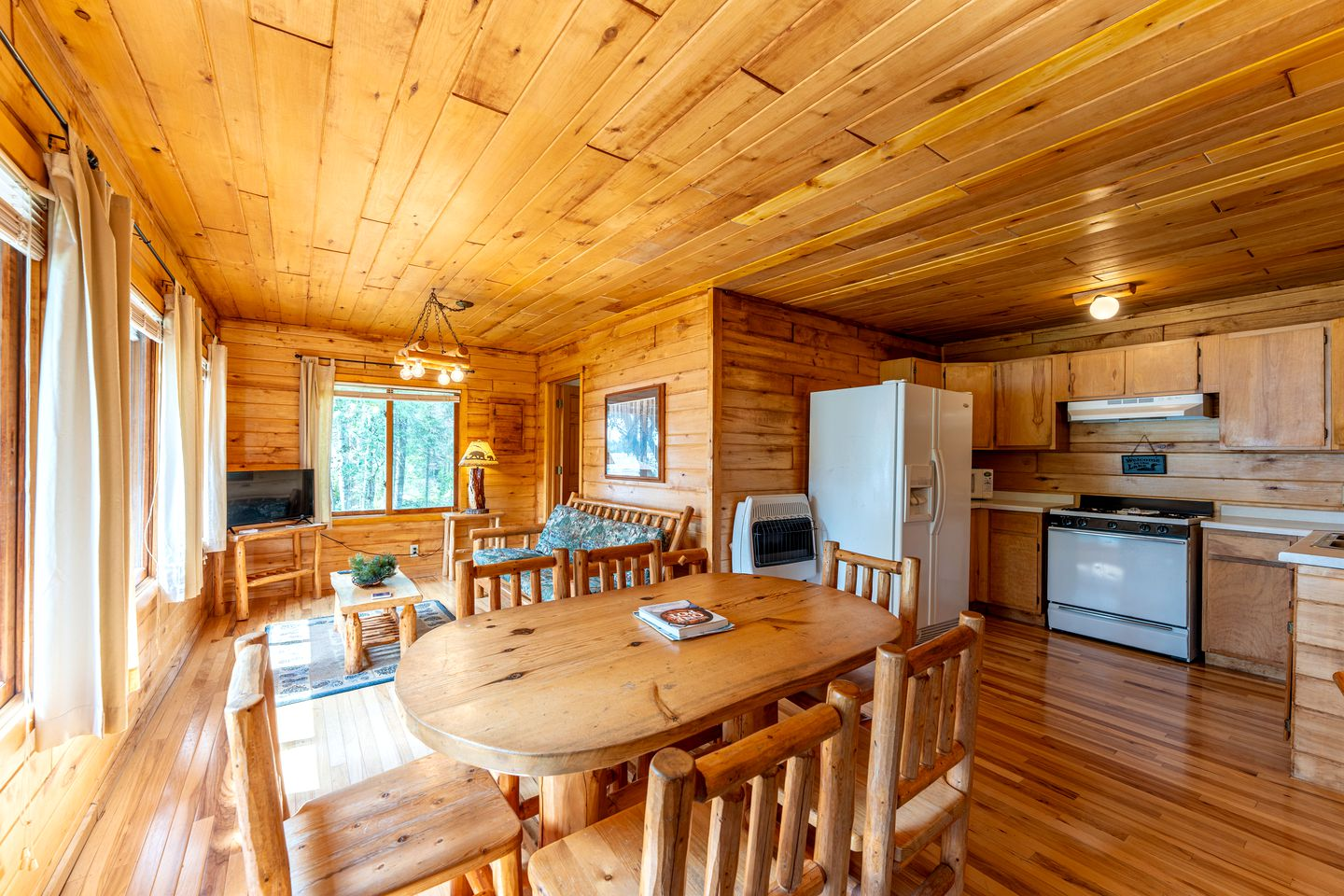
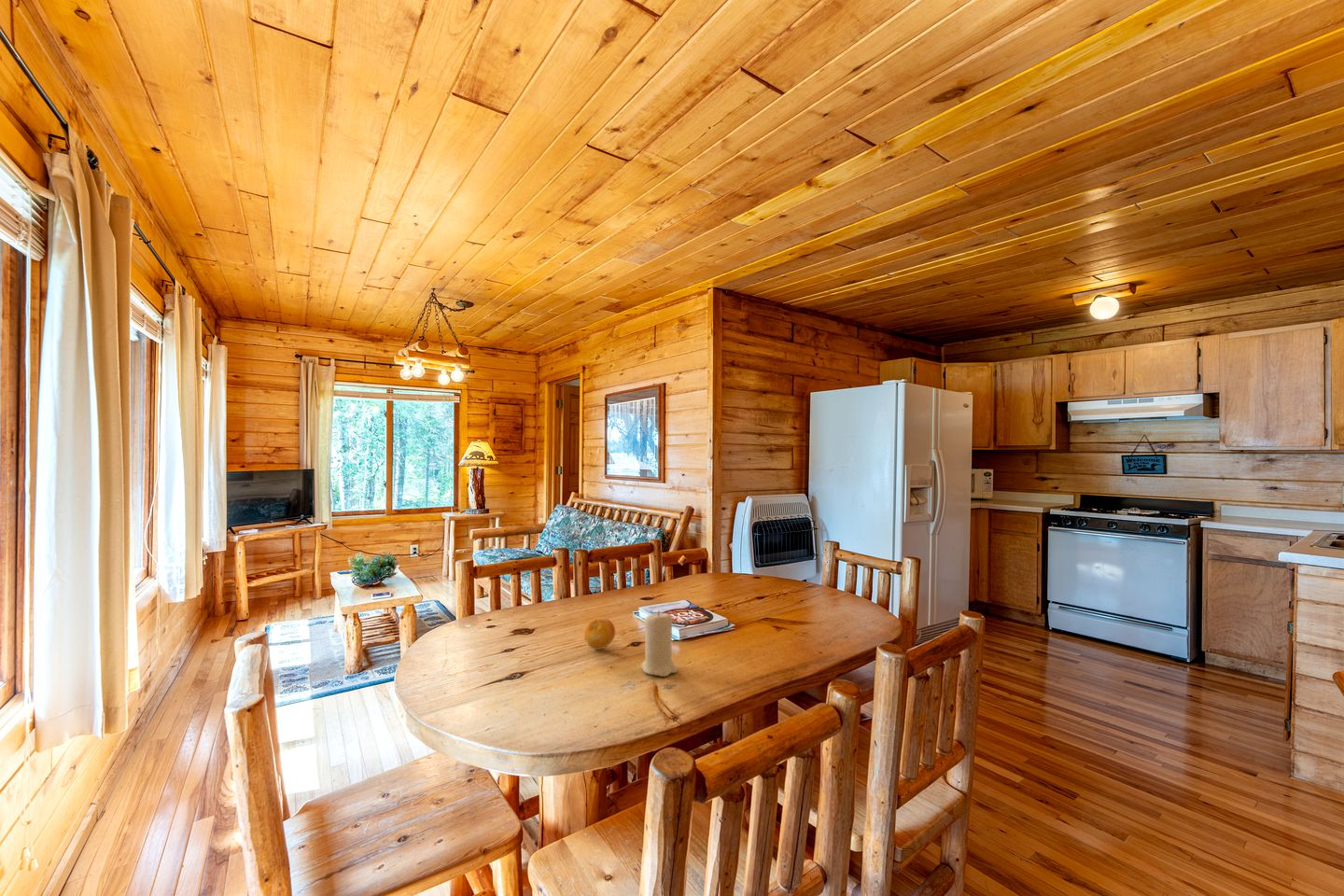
+ candle (659, 639)
+ fruit (599, 633)
